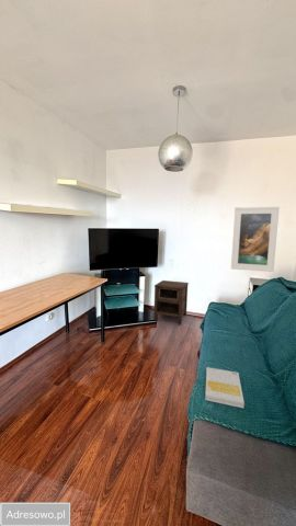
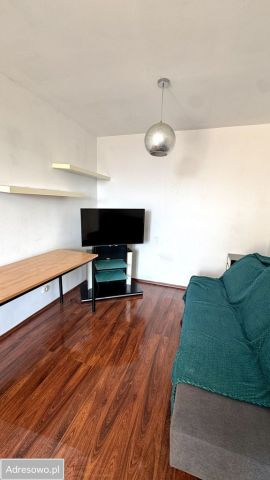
- book (223, 385)
- nightstand (171, 300)
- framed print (253, 239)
